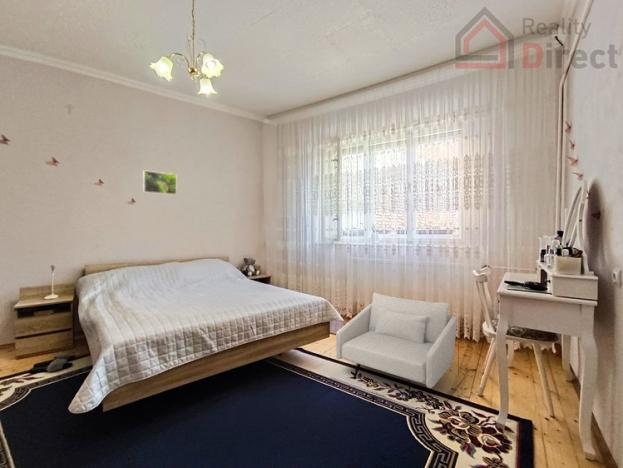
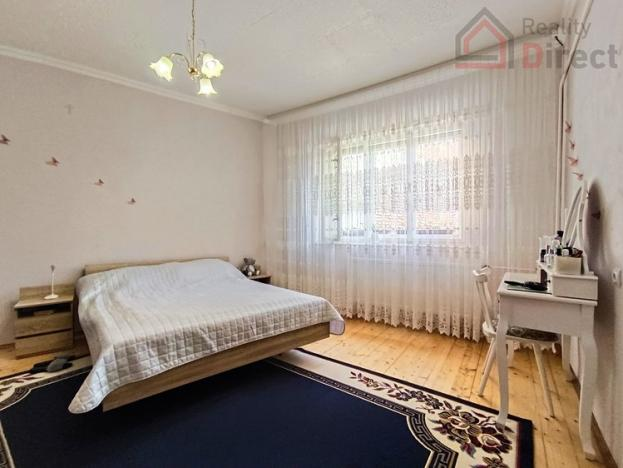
- armchair (389, 342)
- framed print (160, 183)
